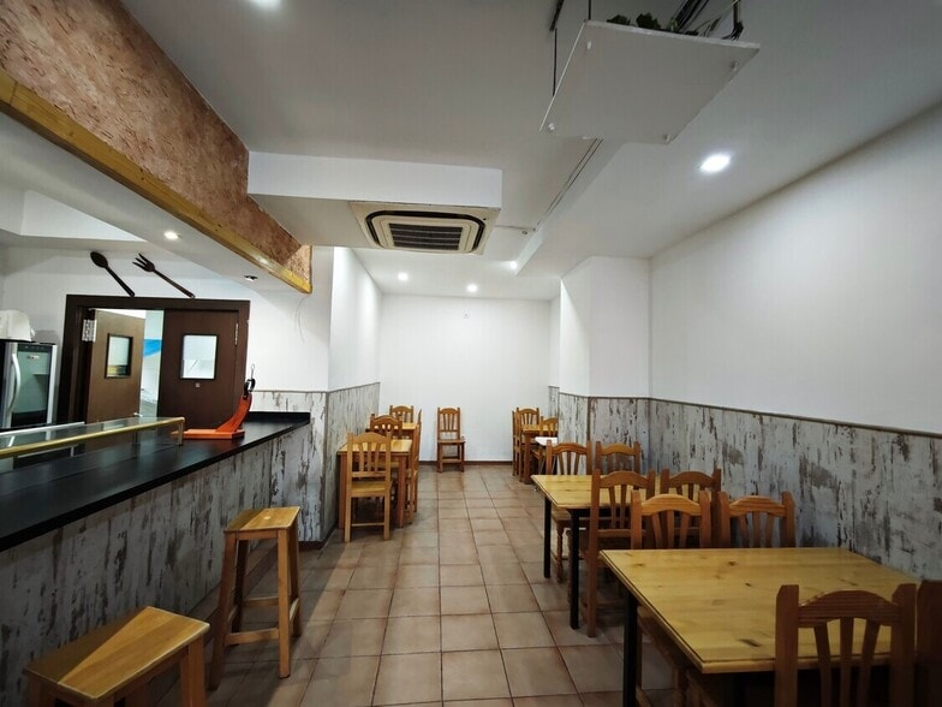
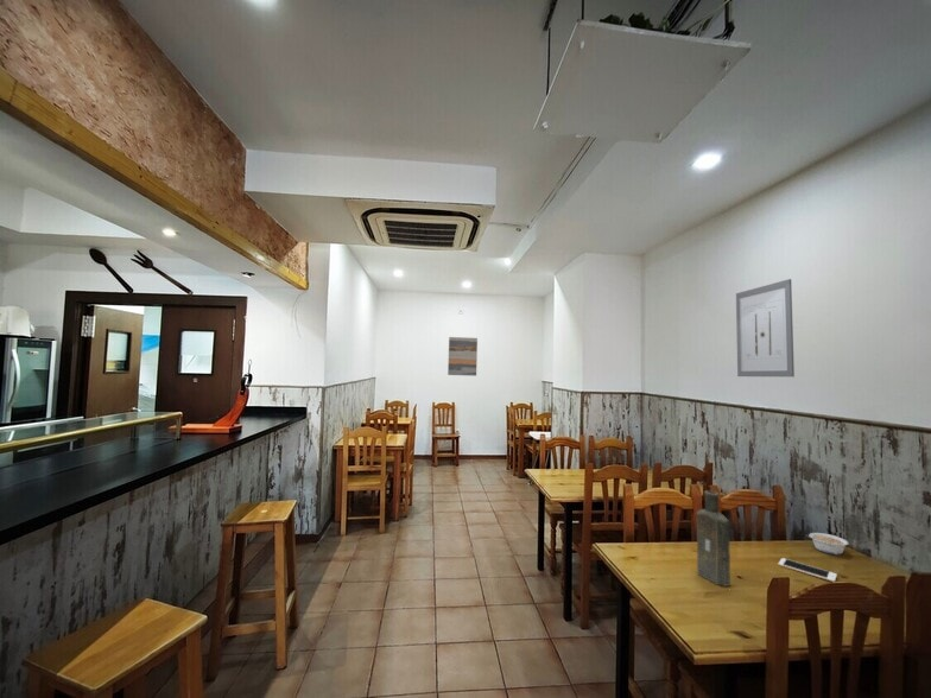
+ cell phone (806, 569)
+ legume (828, 542)
+ bottle (714, 535)
+ wall art (462, 356)
+ wall art (762, 331)
